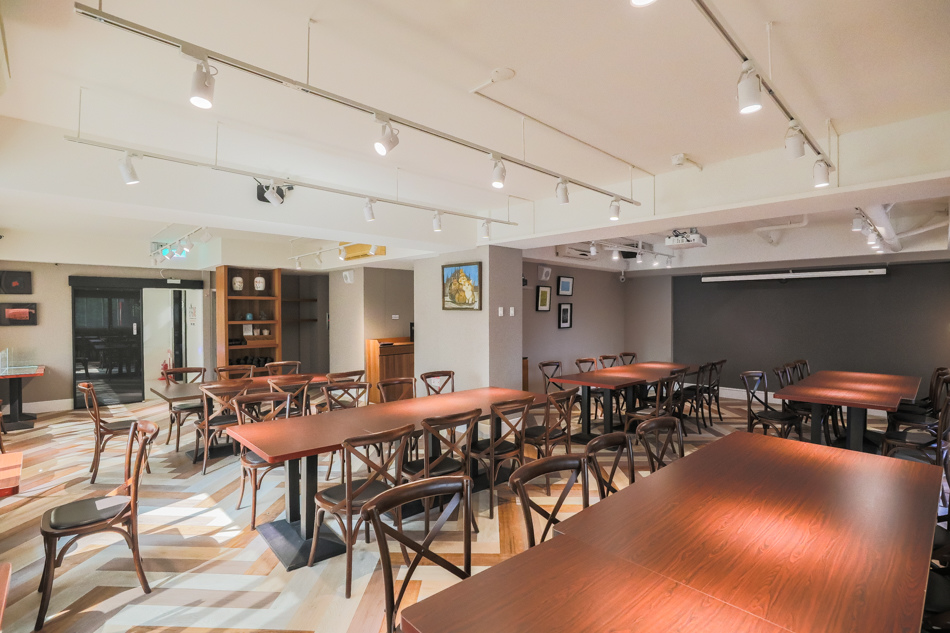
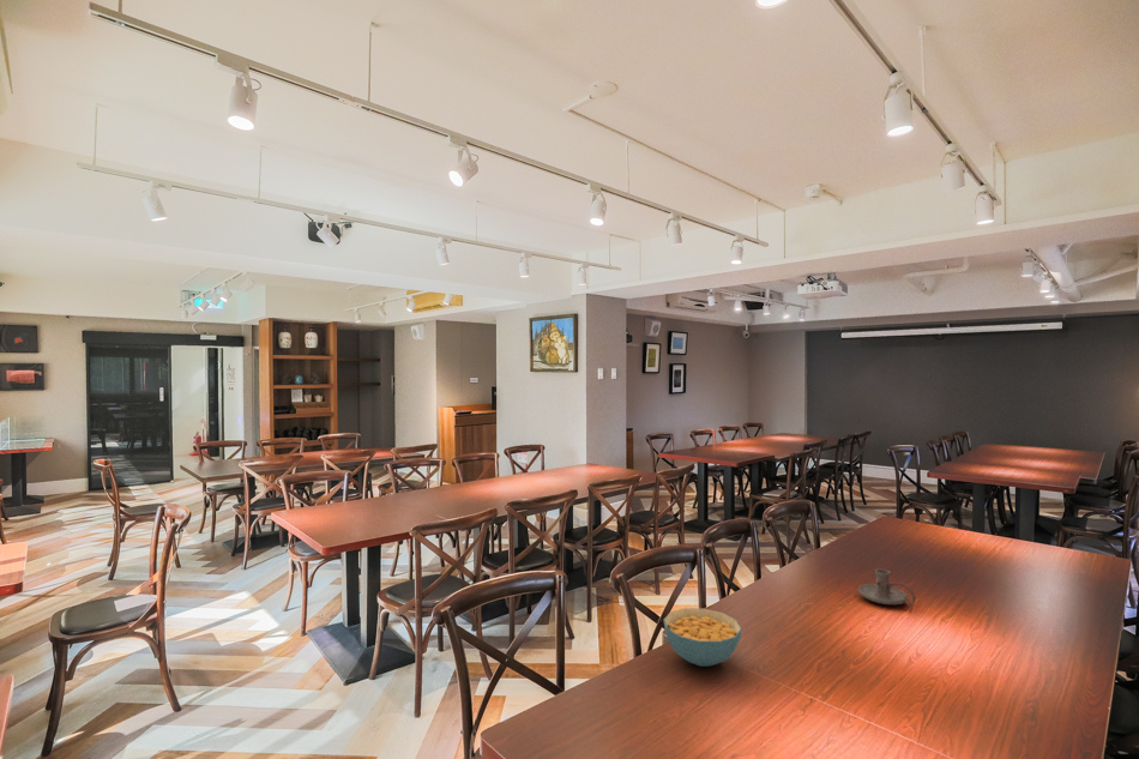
+ candle holder (887, 586)
+ cereal bowl (701, 641)
